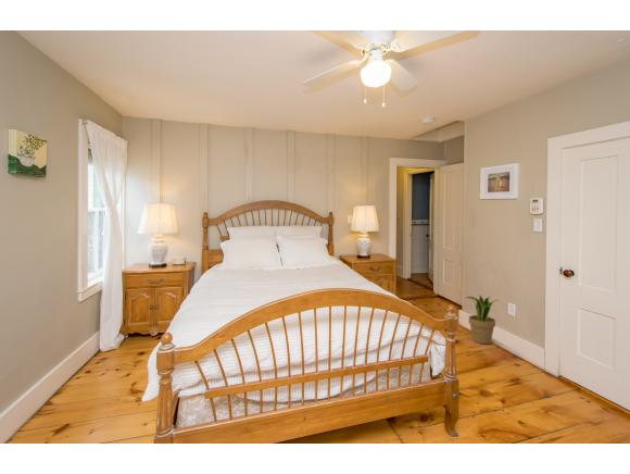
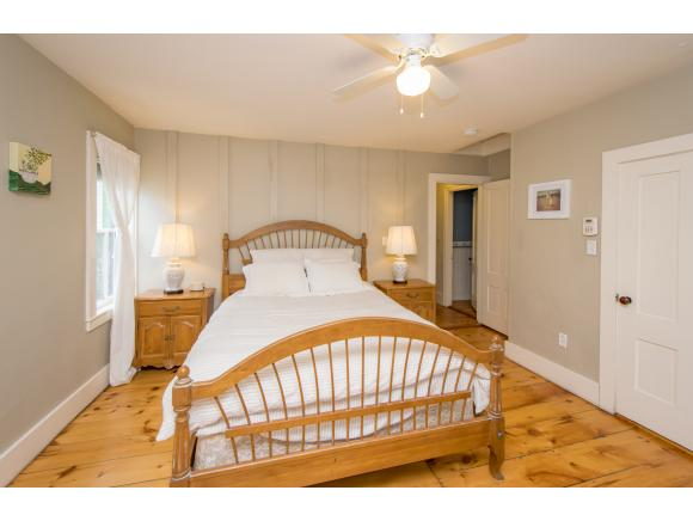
- potted plant (481, 317)
